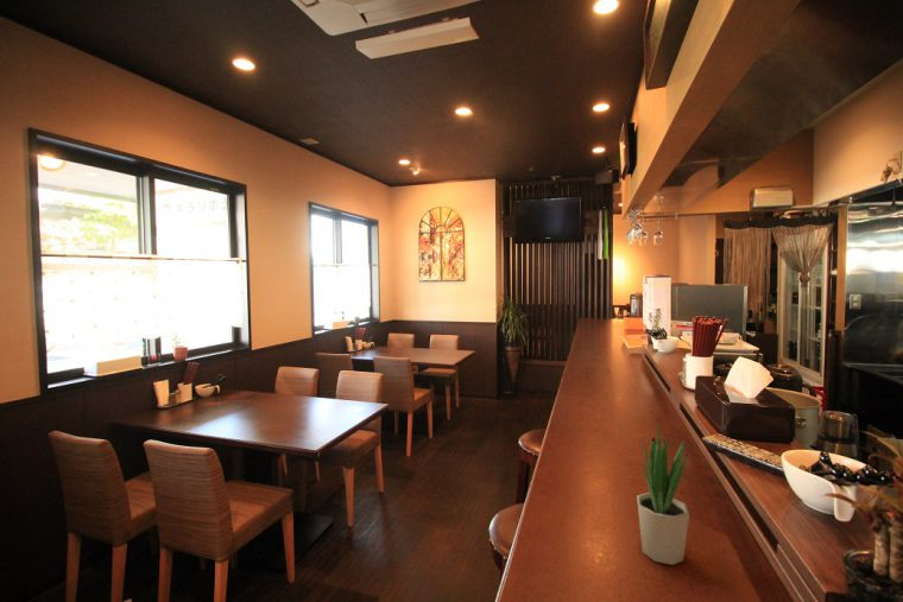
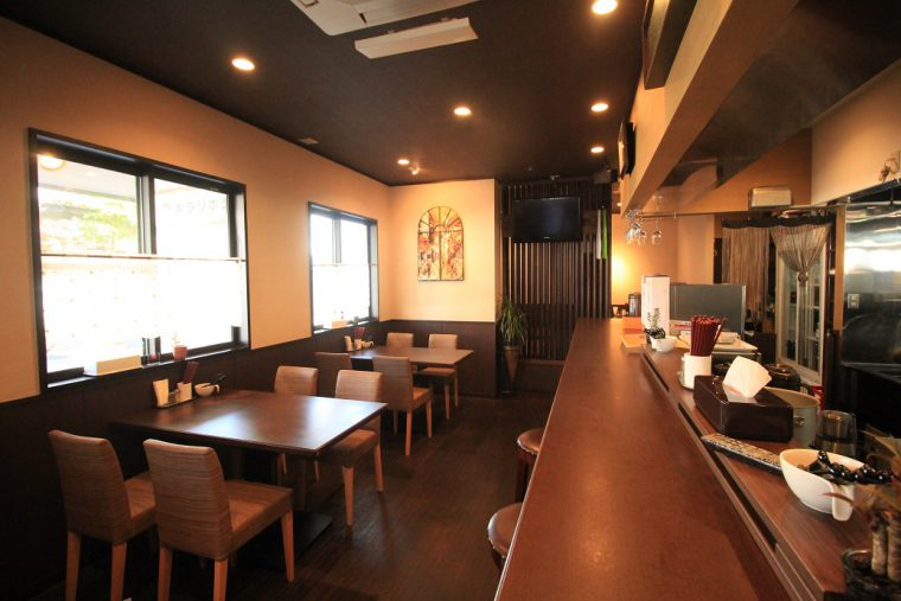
- potted plant (663, 487)
